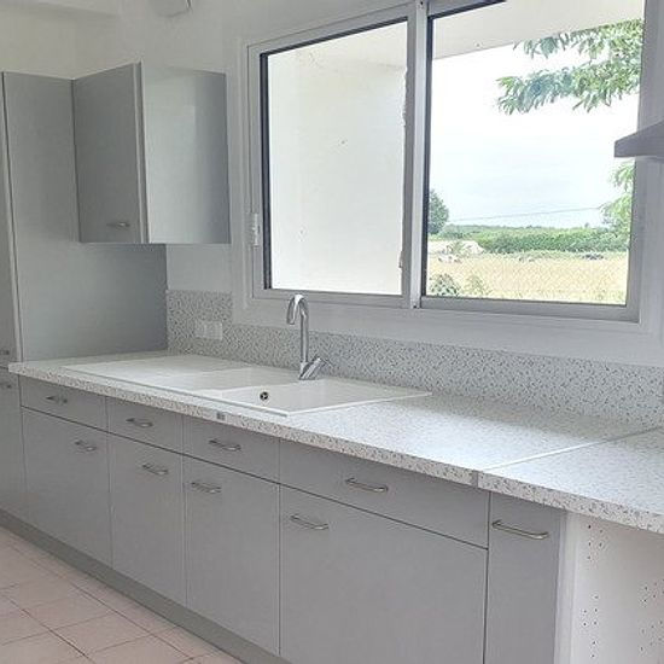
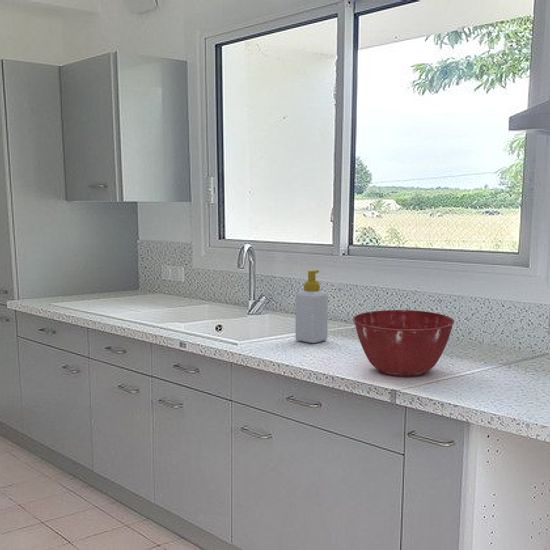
+ soap bottle (311, 305)
+ mixing bowl (402, 344)
